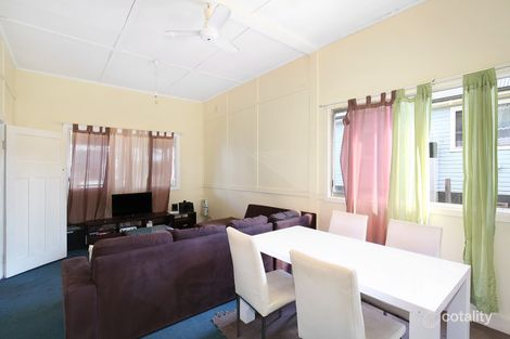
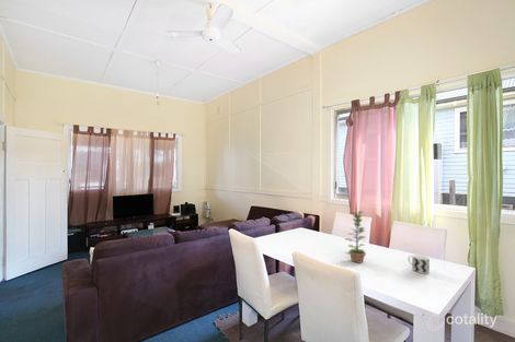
+ plant (356, 236)
+ cup (417, 262)
